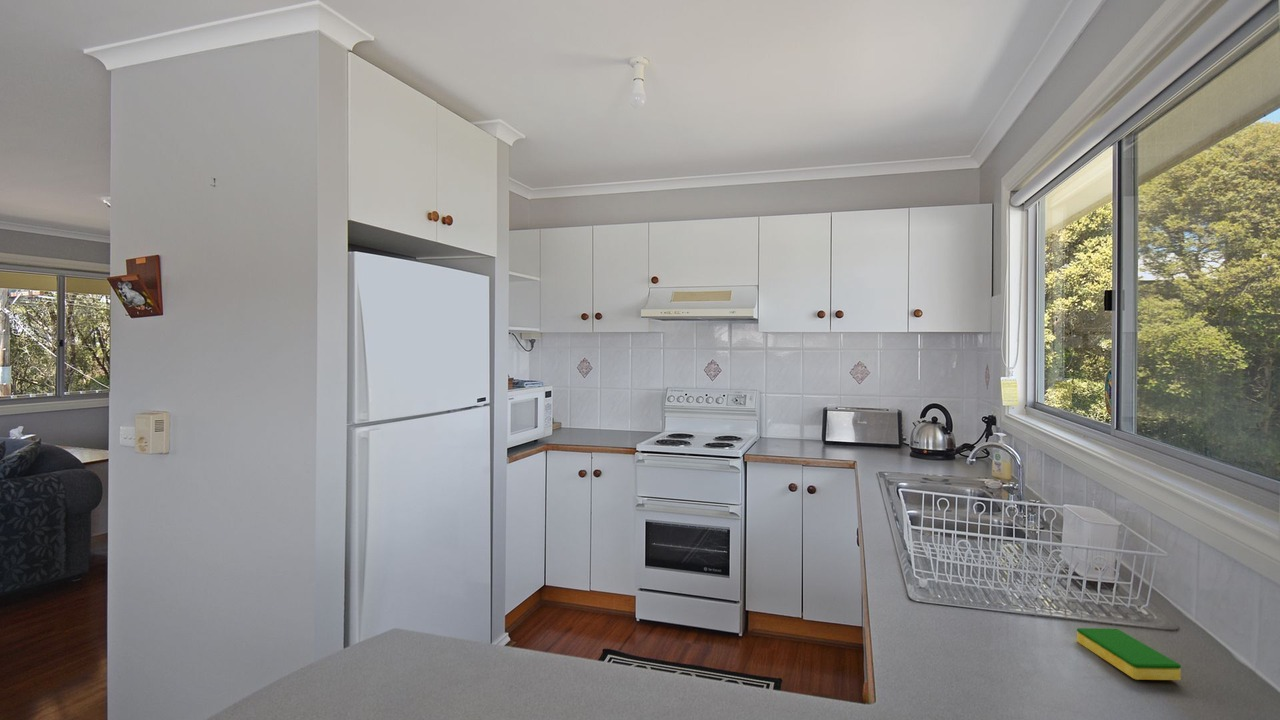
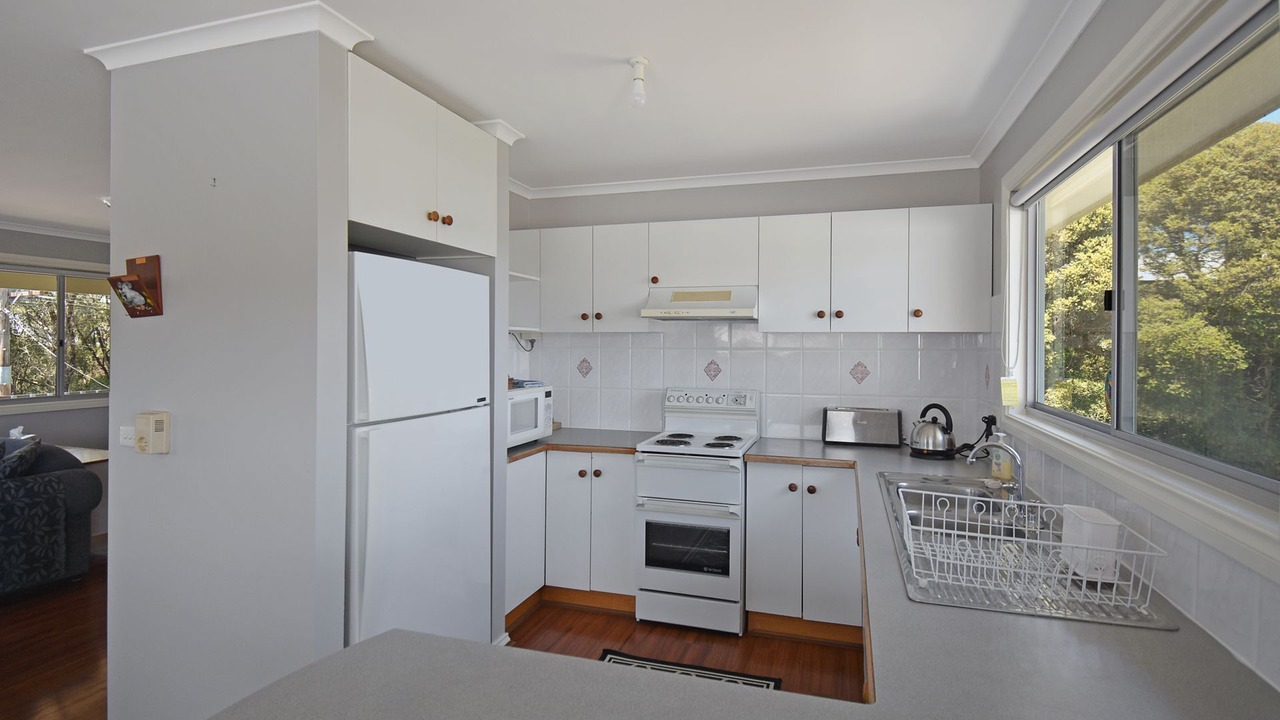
- dish sponge (1125, 652)
